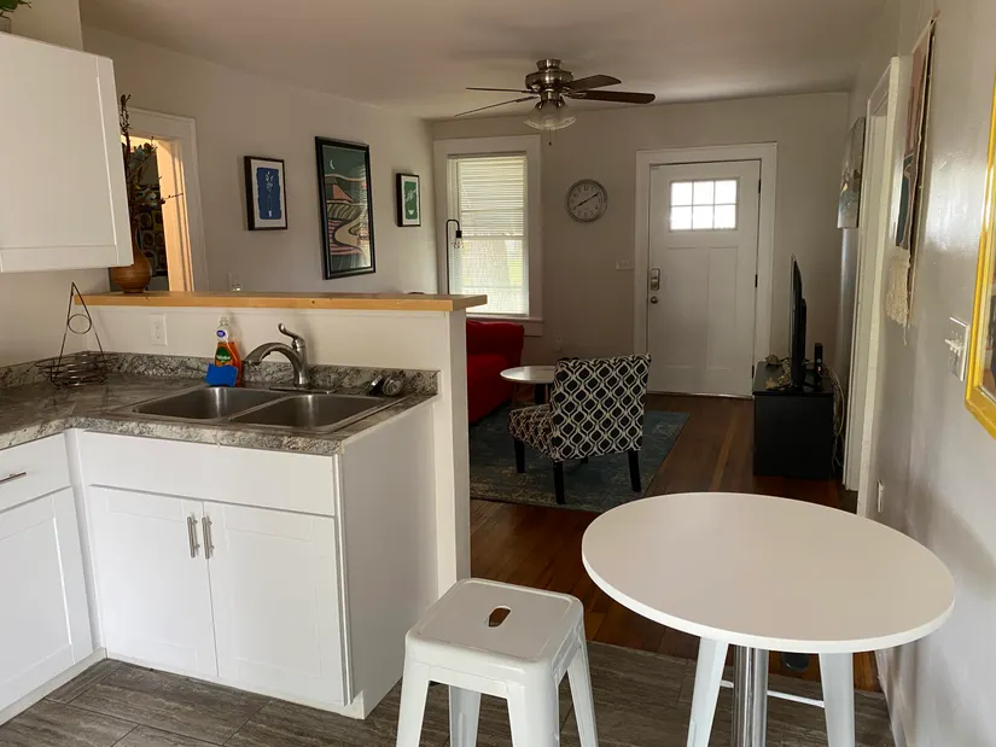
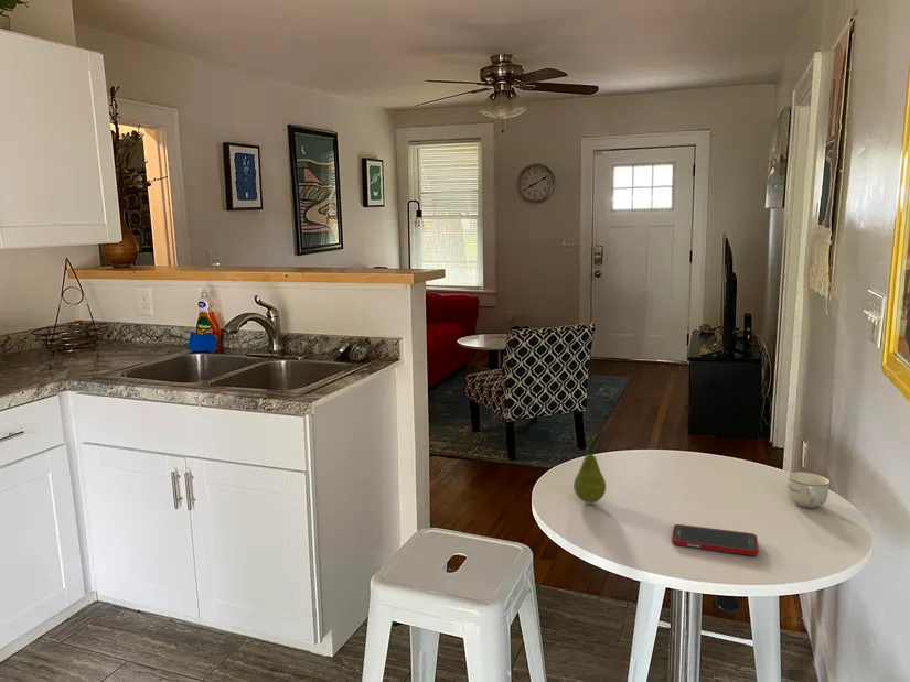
+ cell phone (714, 539)
+ fruit (589, 474)
+ cup (807, 492)
